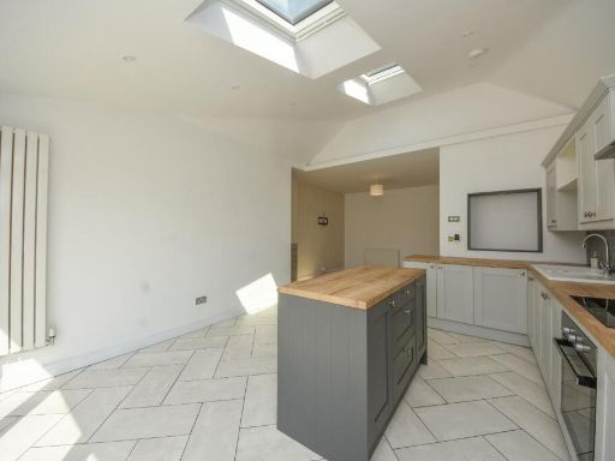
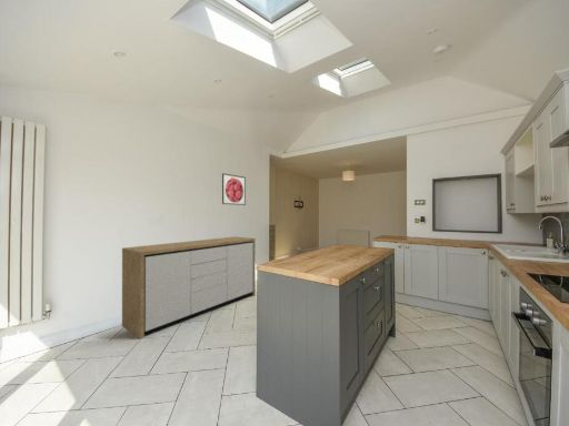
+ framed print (233, 190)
+ sideboard (199, 275)
